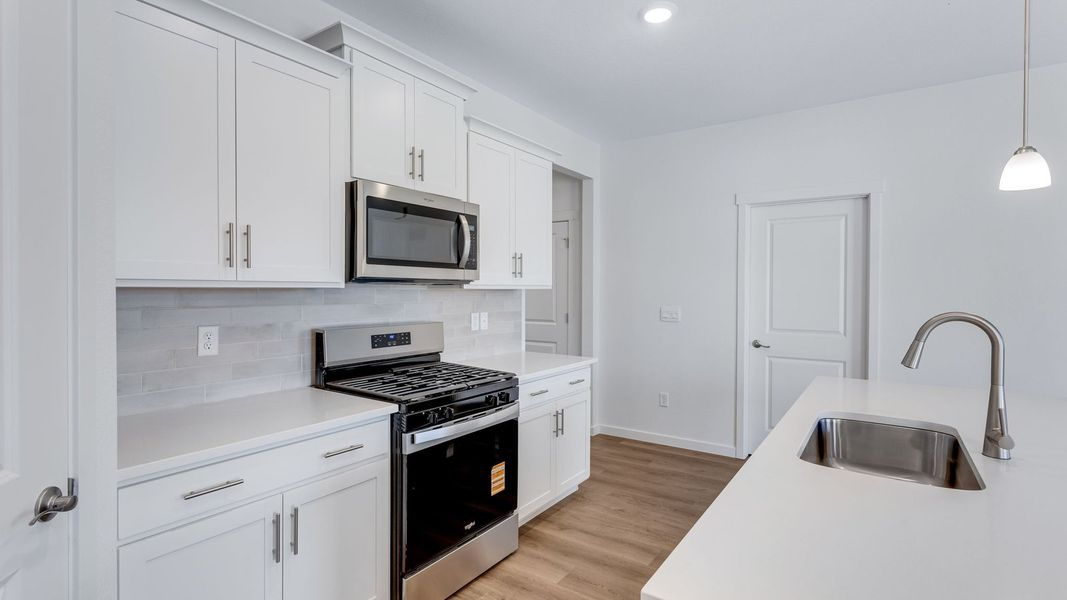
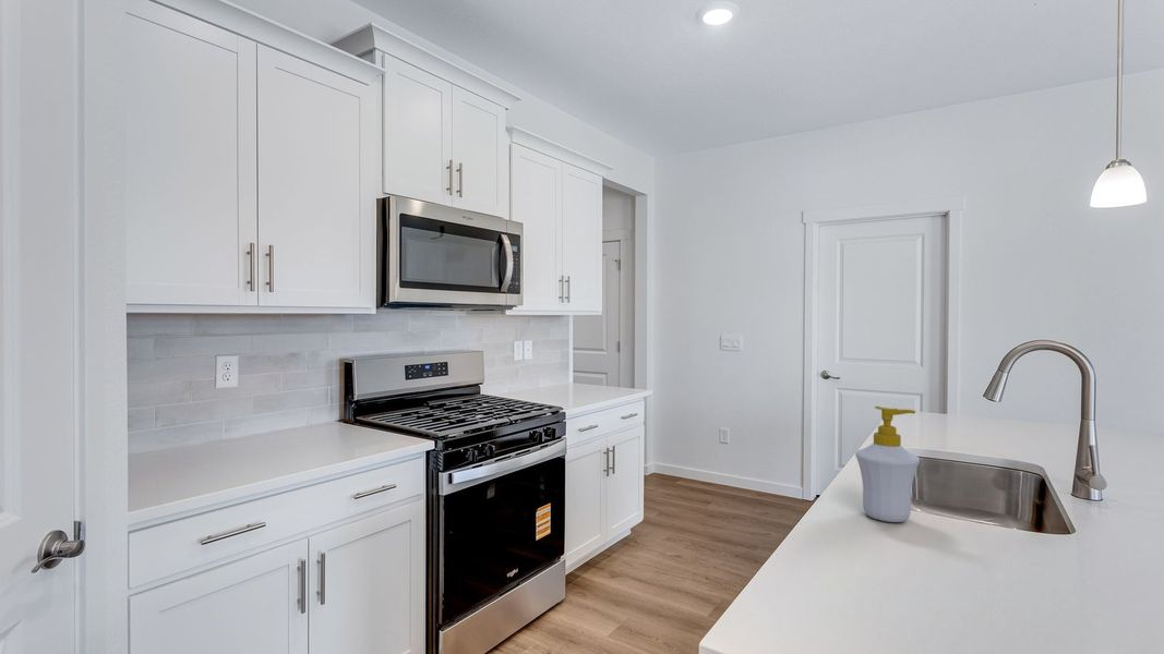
+ soap bottle (886, 461)
